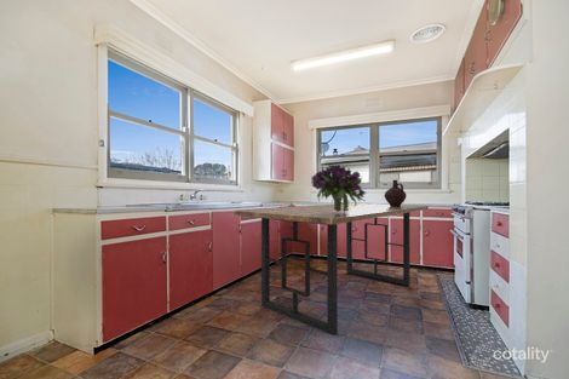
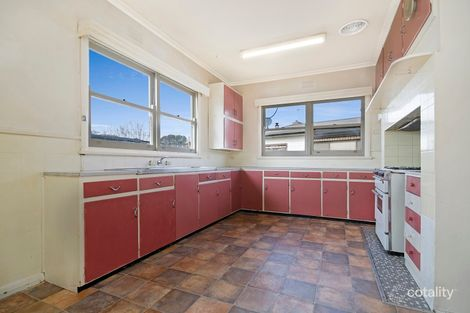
- dining table (346, 251)
- ceramic jug (395, 193)
- bouquet (338, 188)
